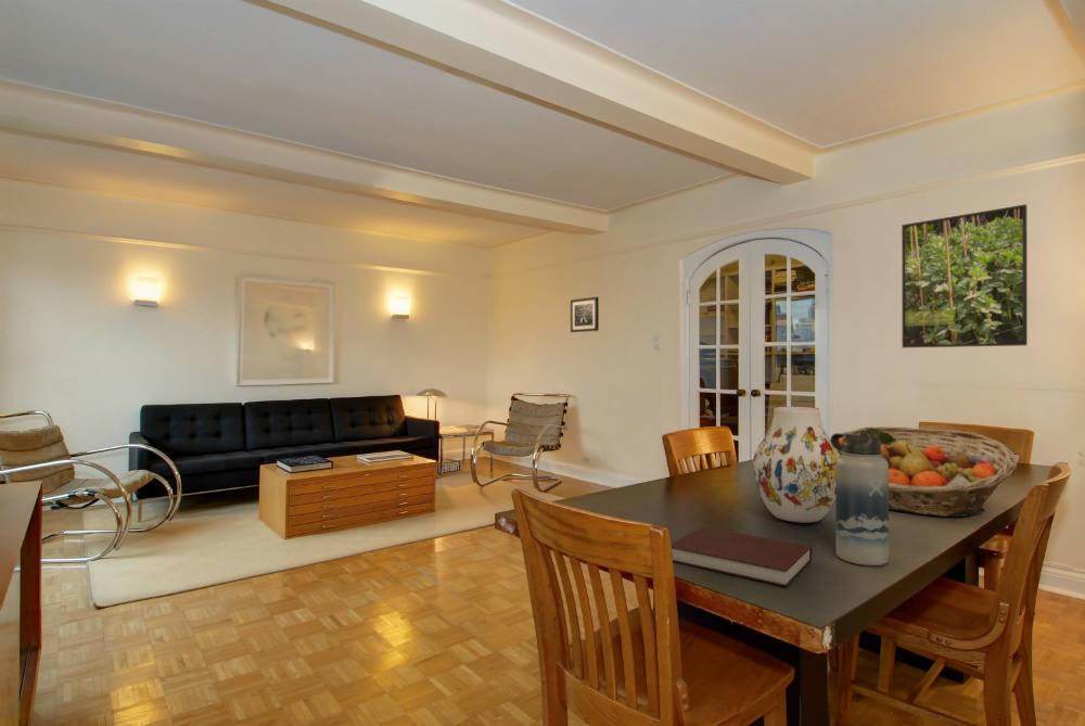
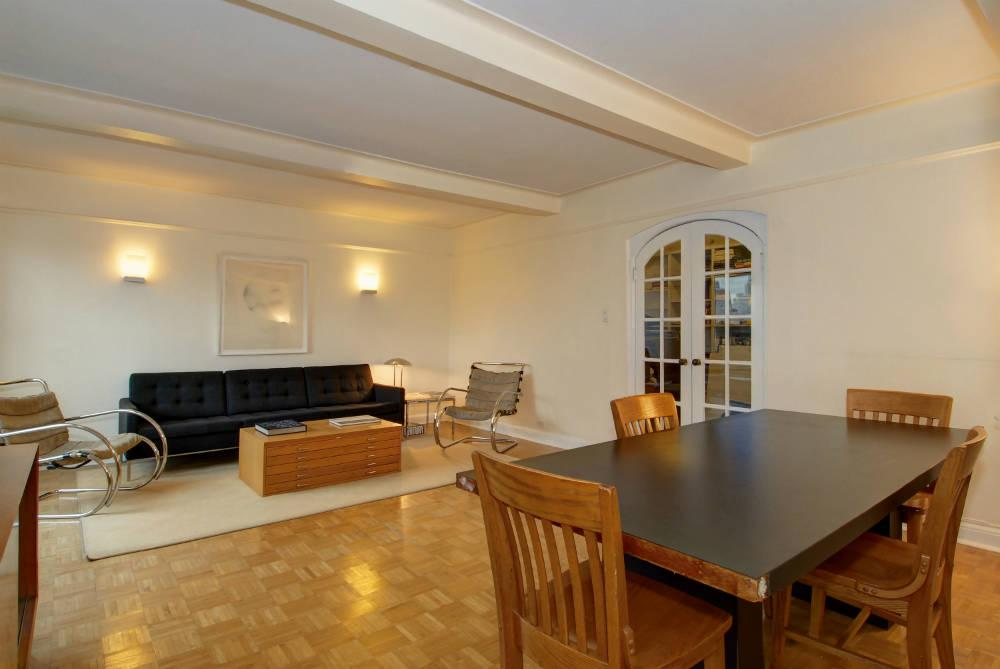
- wall art (584, 315)
- vase (796, 463)
- water bottle (859, 493)
- notebook (739, 552)
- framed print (960, 281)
- fruit basket (910, 467)
